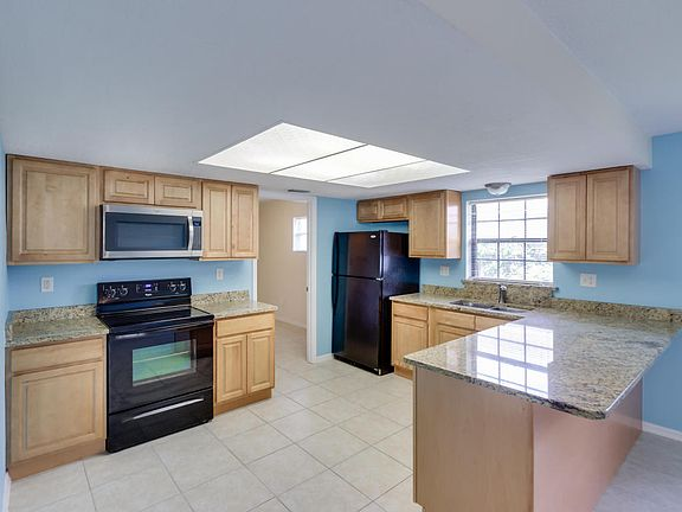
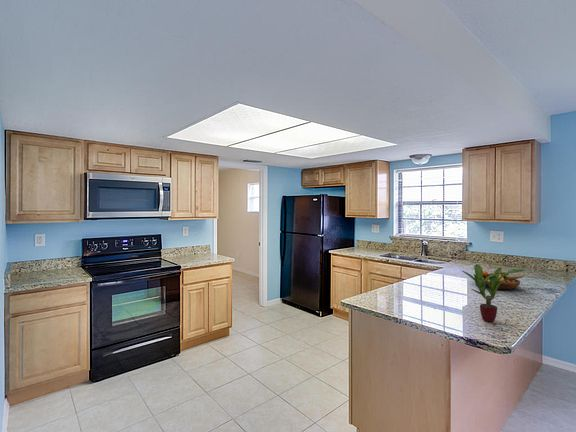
+ potted plant (493, 294)
+ fruit bowl (498, 278)
